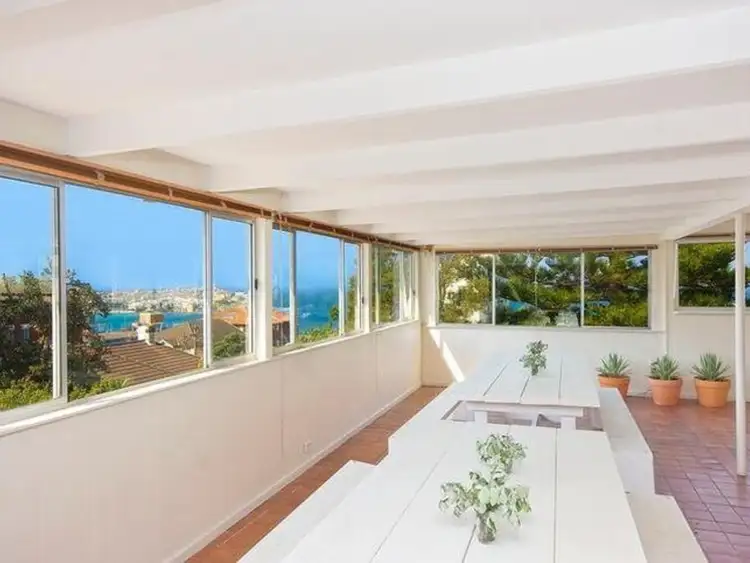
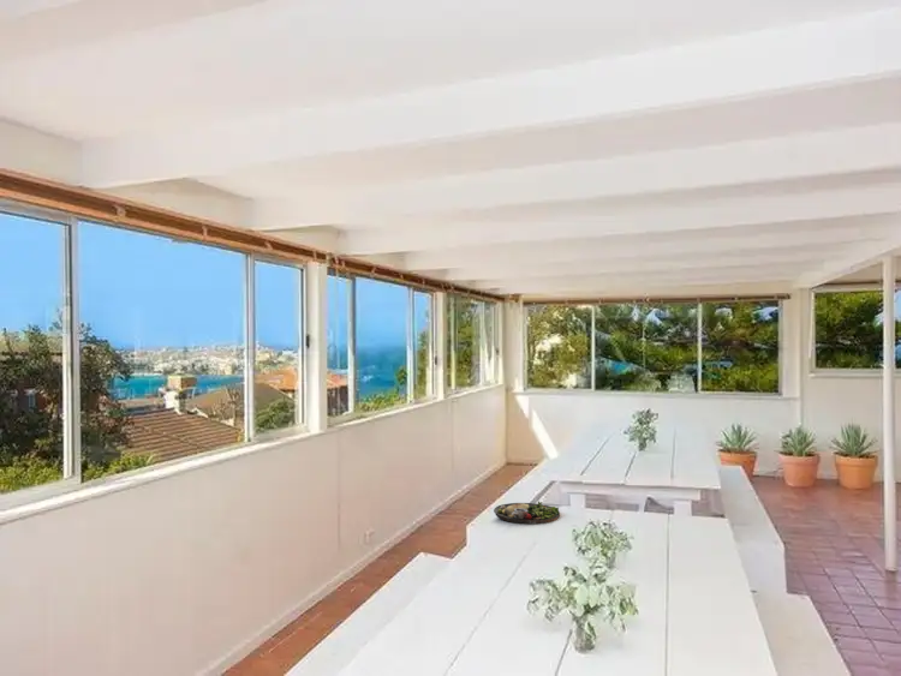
+ dinner plate (526, 507)
